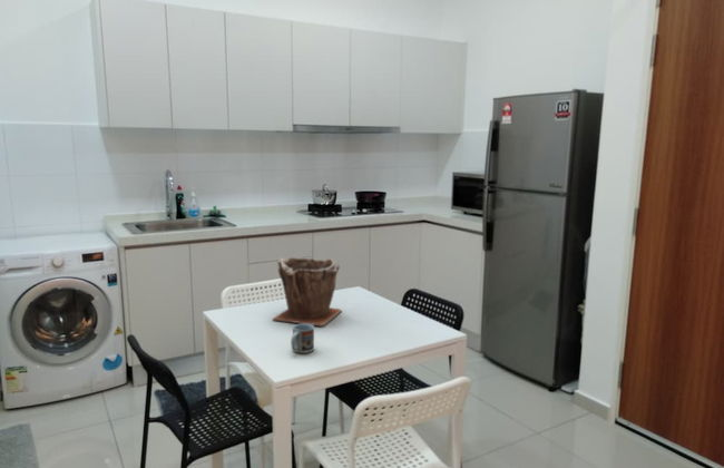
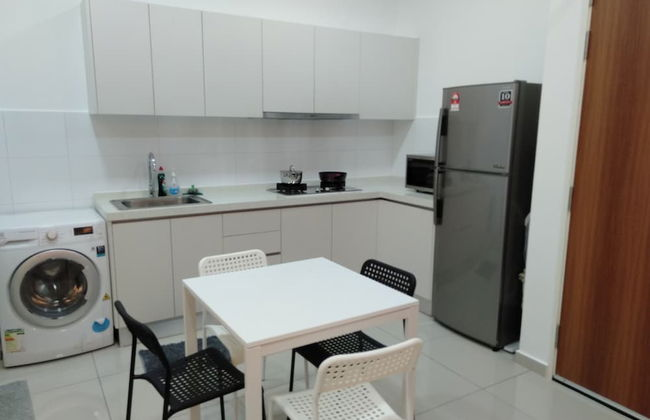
- plant pot (307, 287)
- cup (301, 339)
